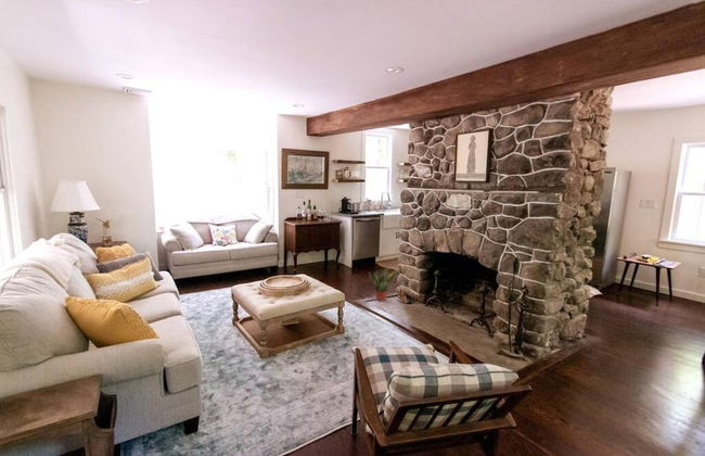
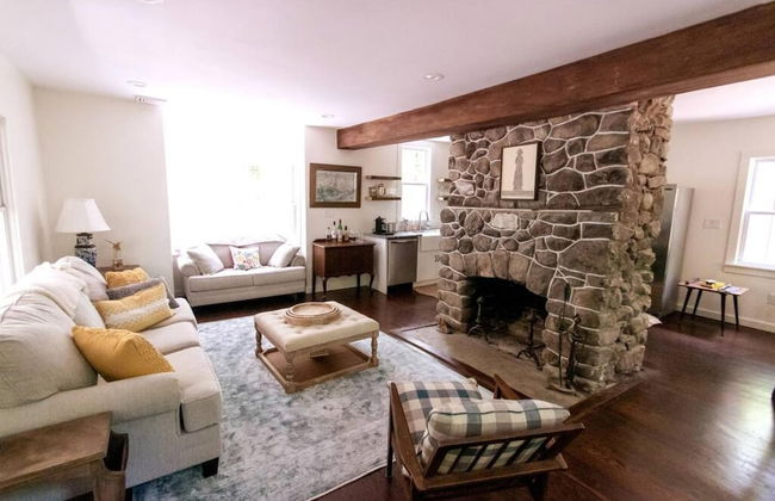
- potted plant (383, 281)
